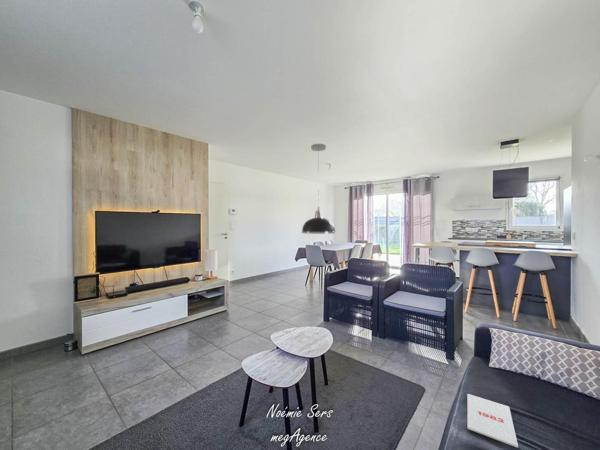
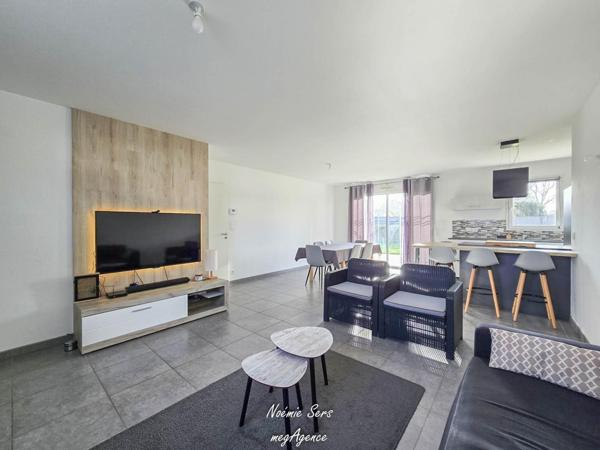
- light fixture (318, 189)
- magazine (489, 417)
